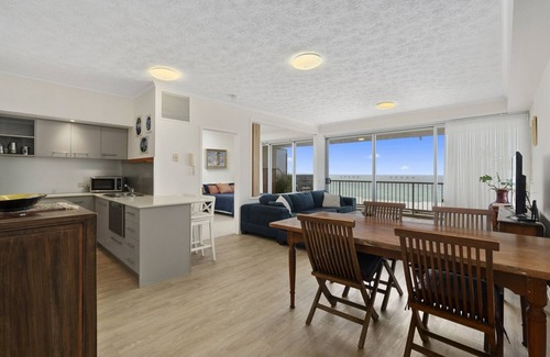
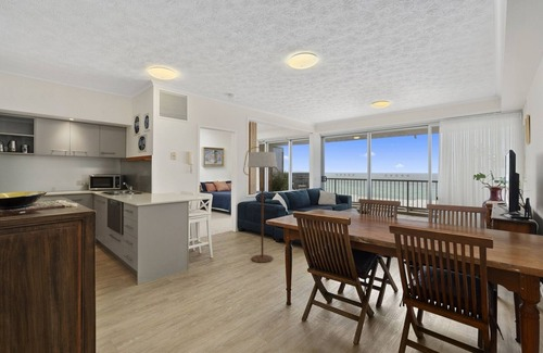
+ floor lamp (262, 202)
